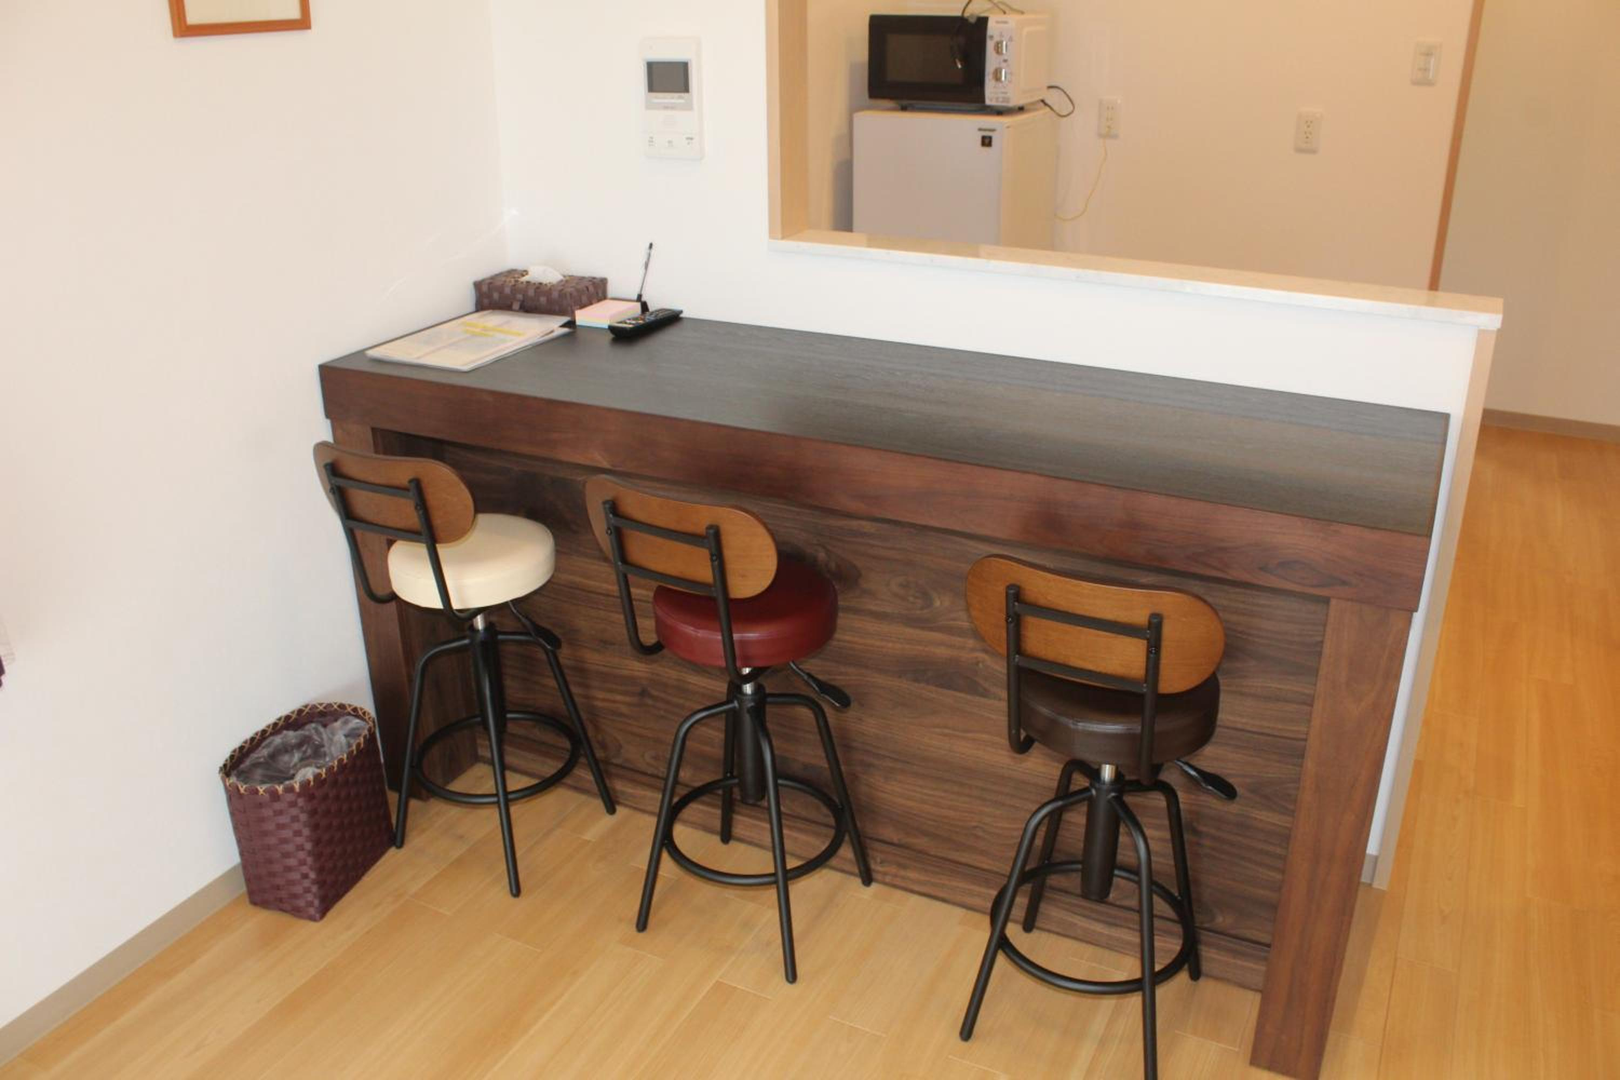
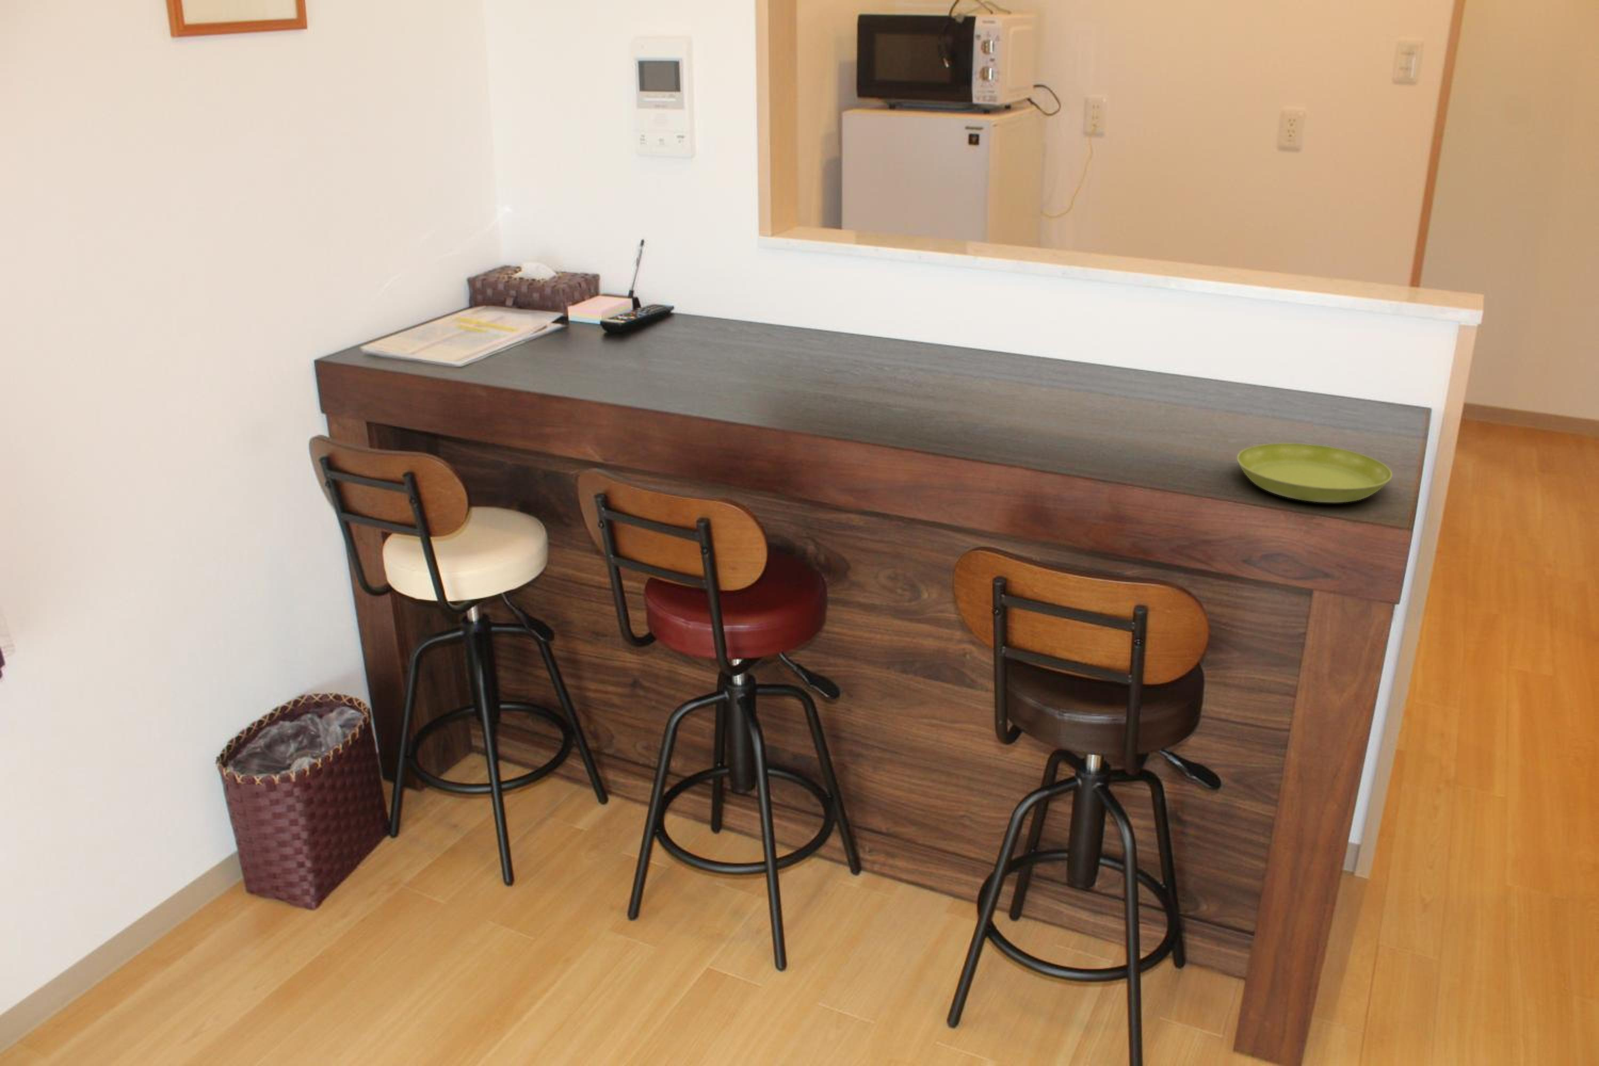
+ saucer (1312, 475)
